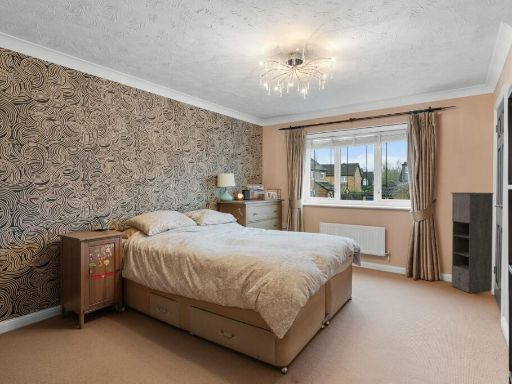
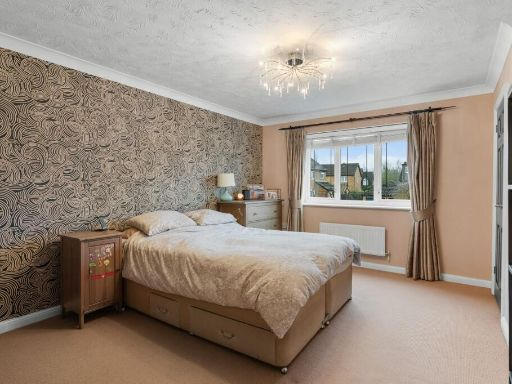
- storage cabinet (471, 240)
